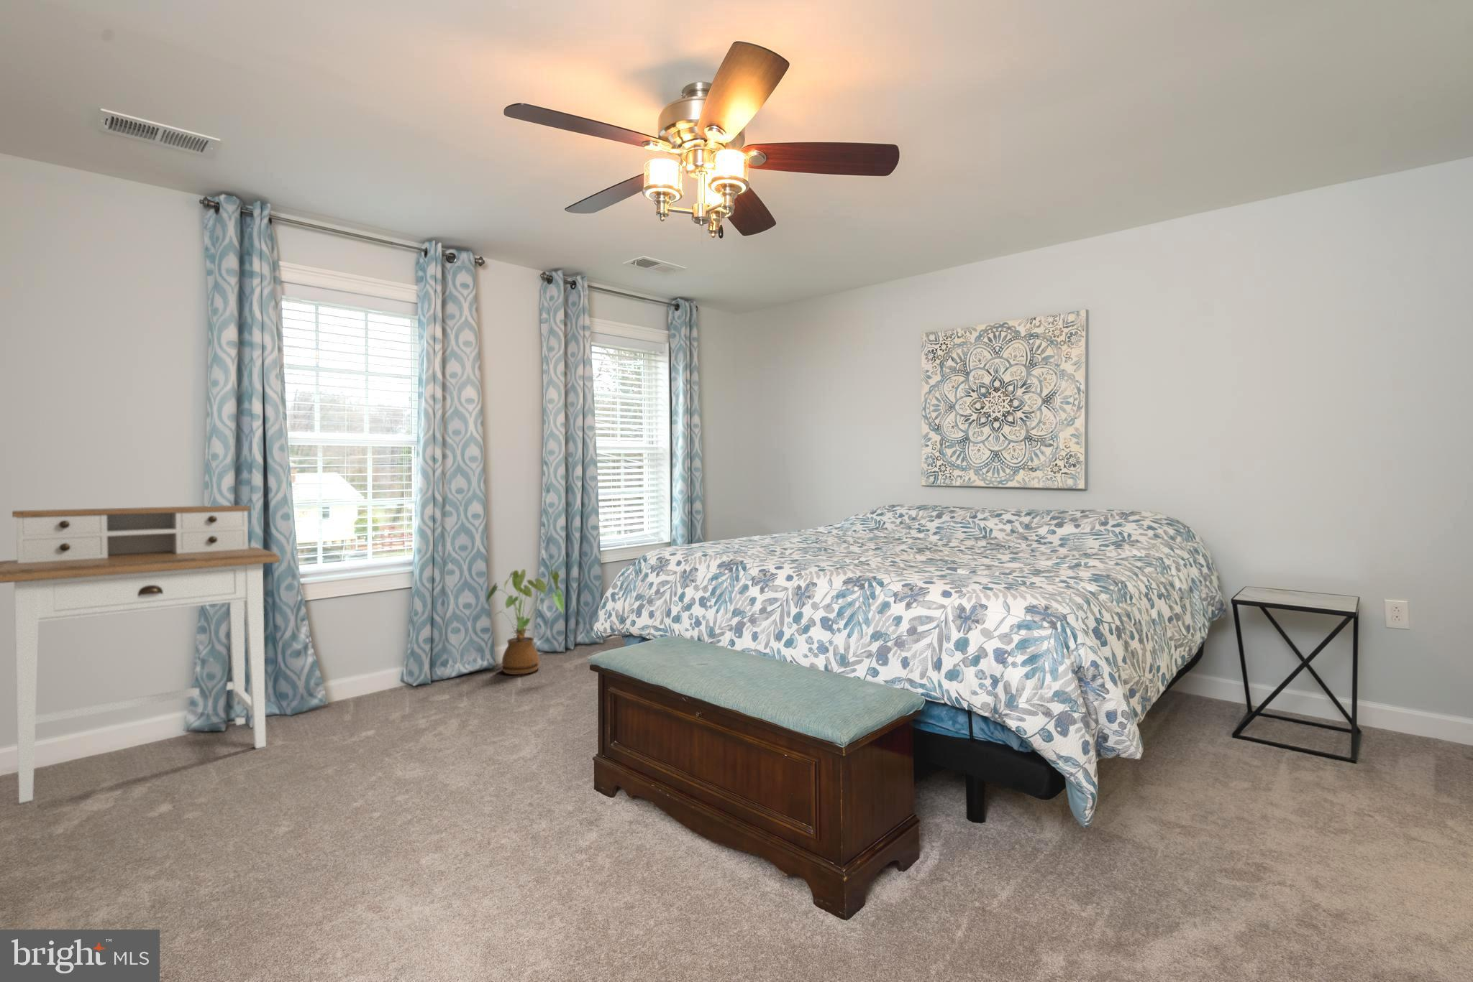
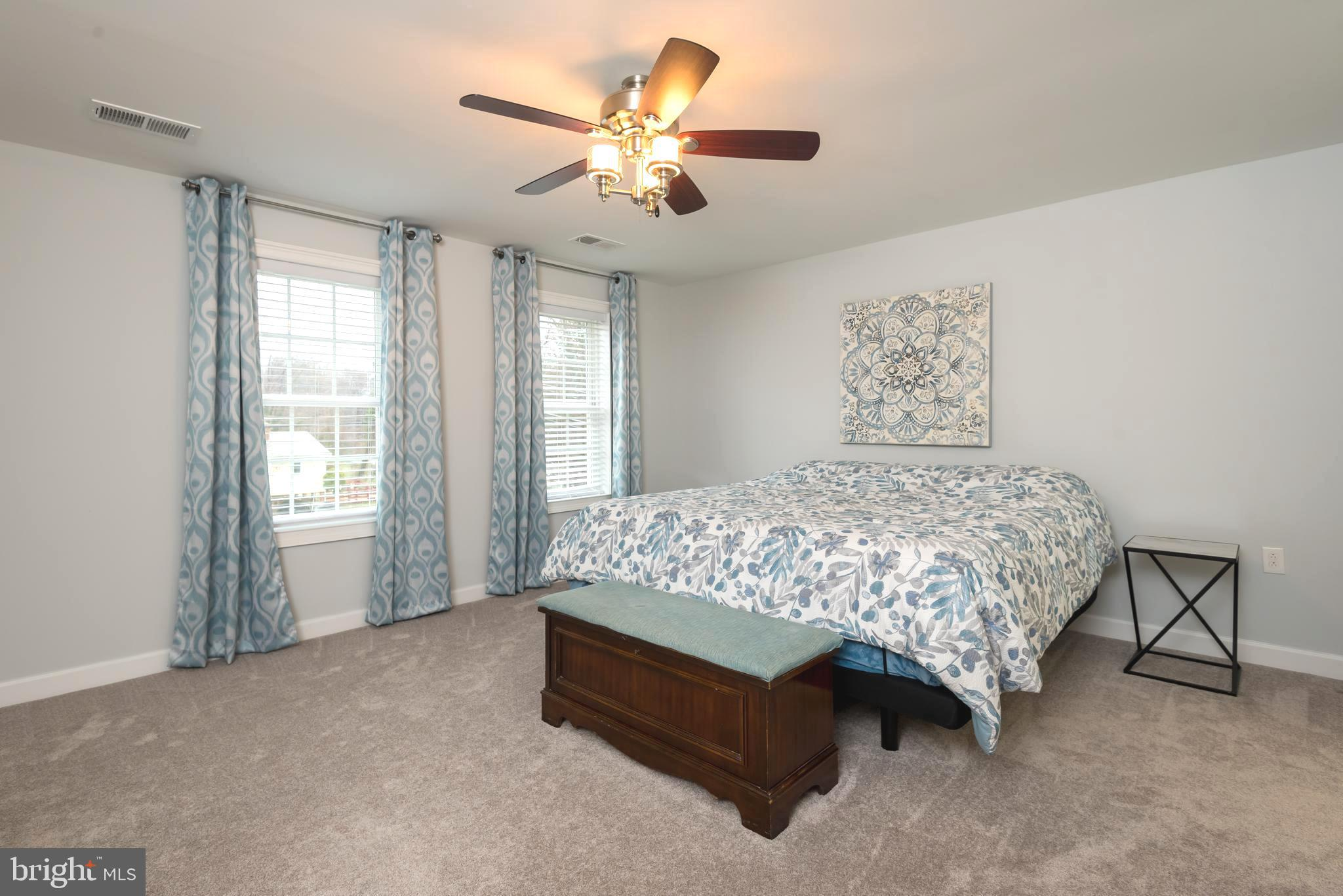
- desk (145, 610)
- house plant (528, 620)
